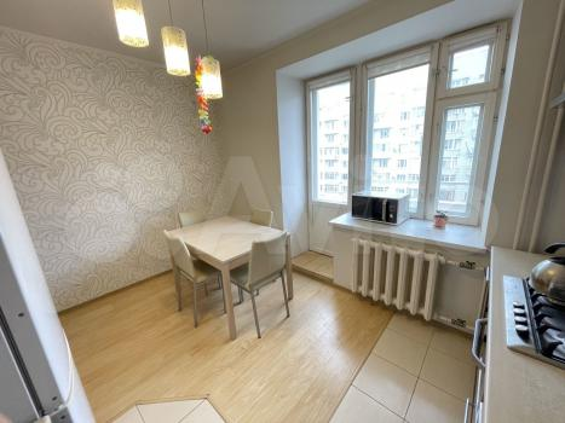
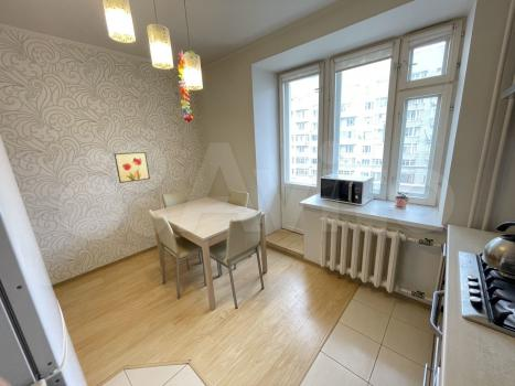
+ wall art (132, 167)
